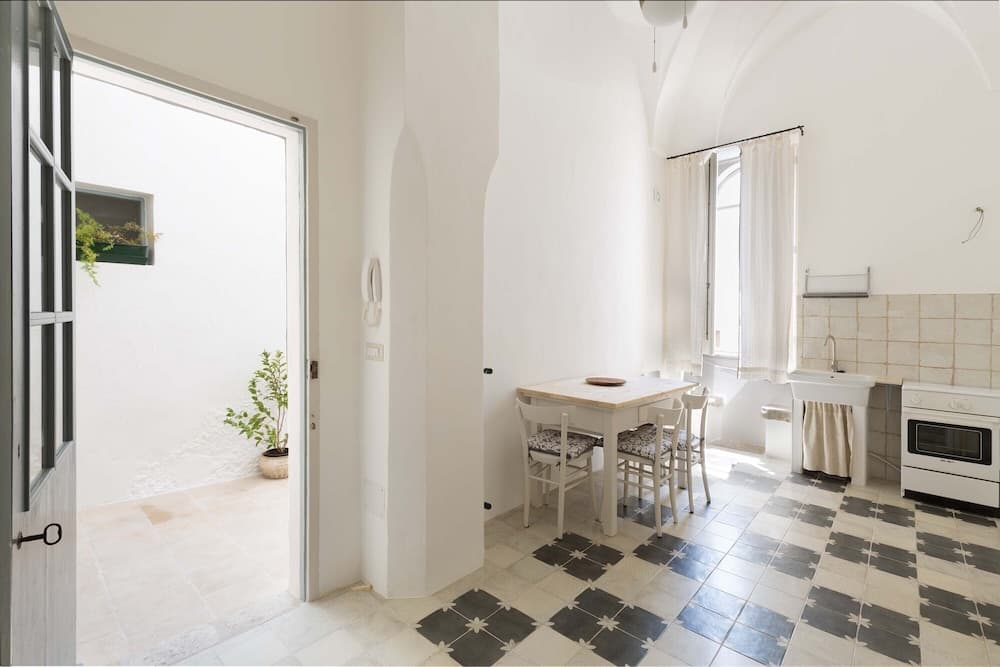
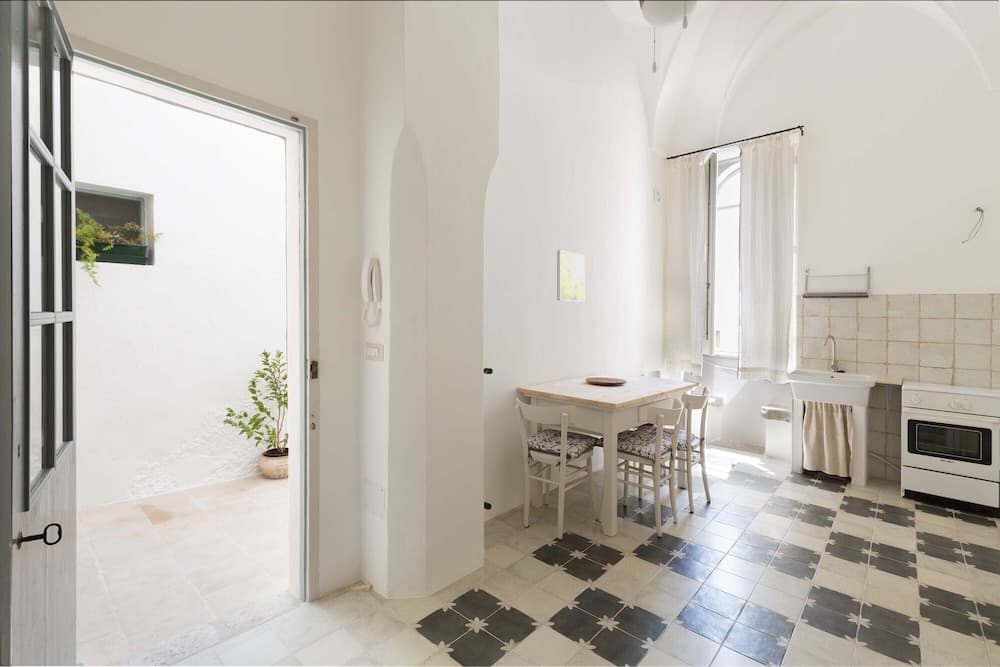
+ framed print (571, 276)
